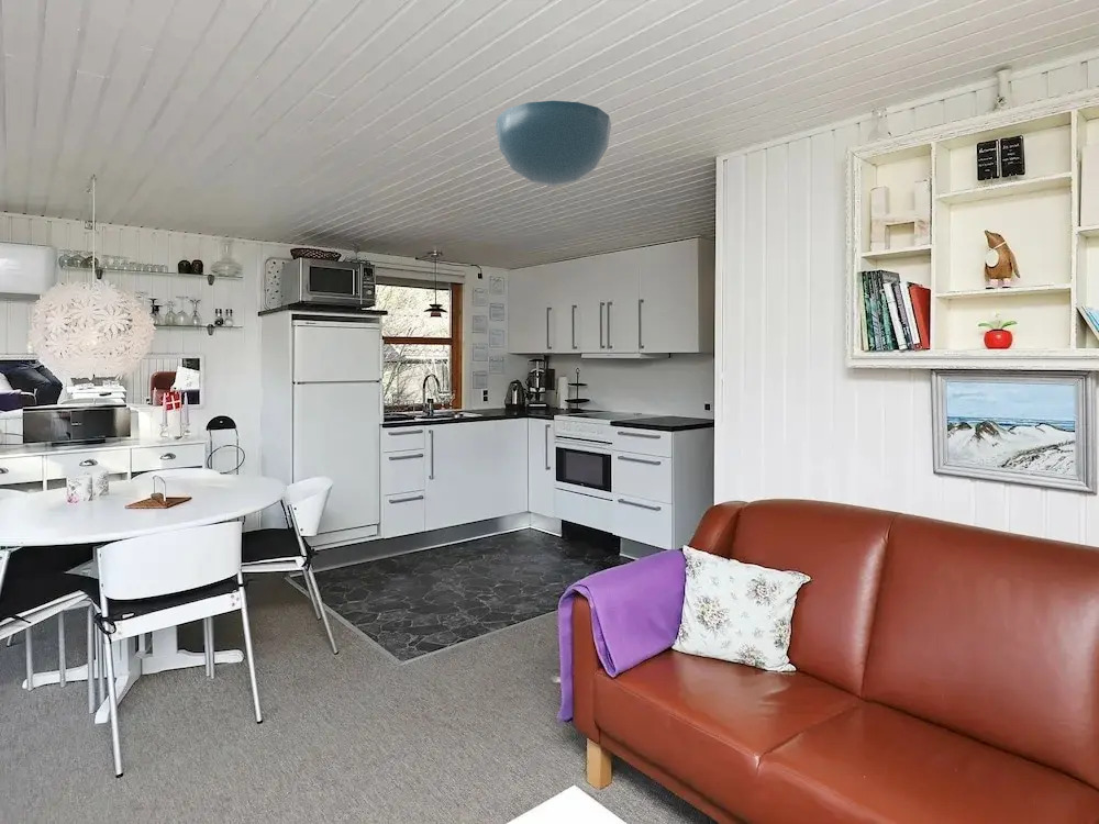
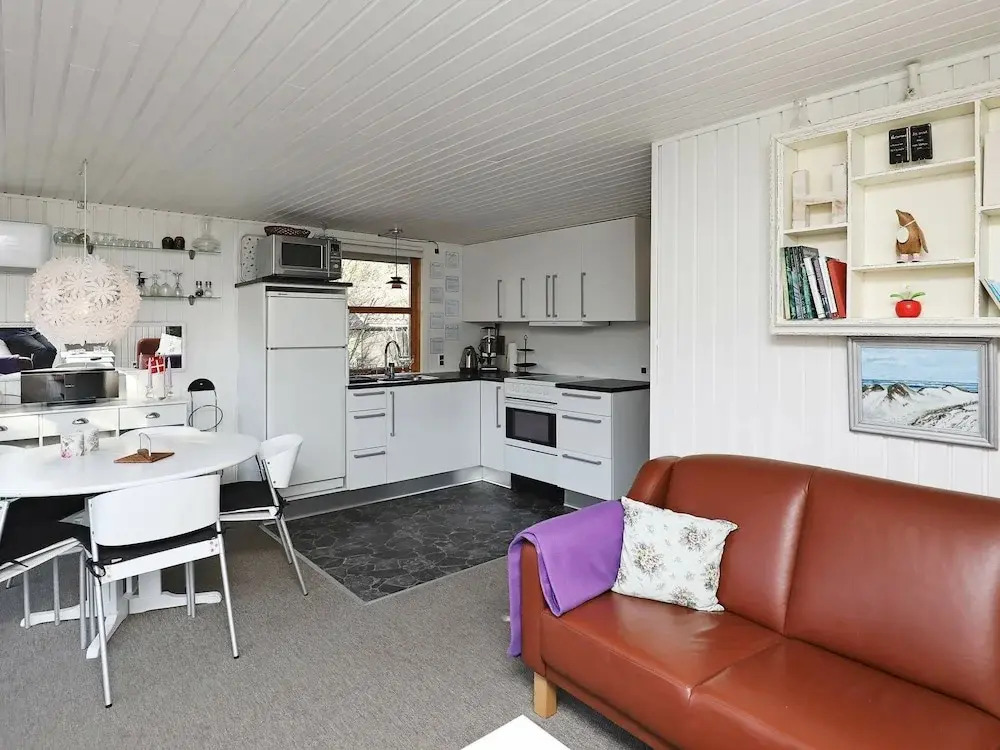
- ceiling light (553, 154)
